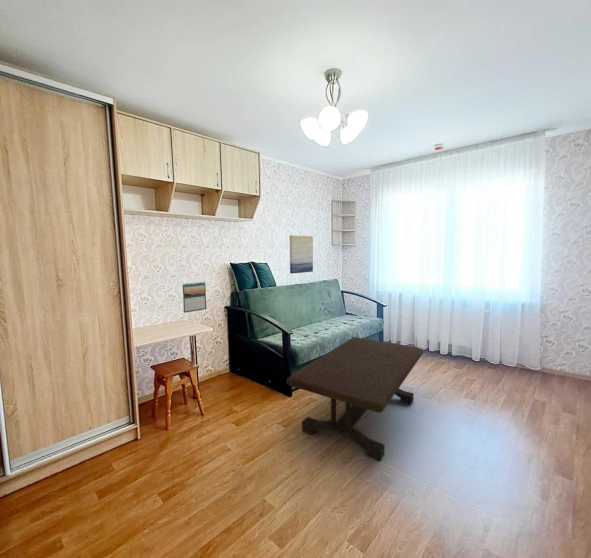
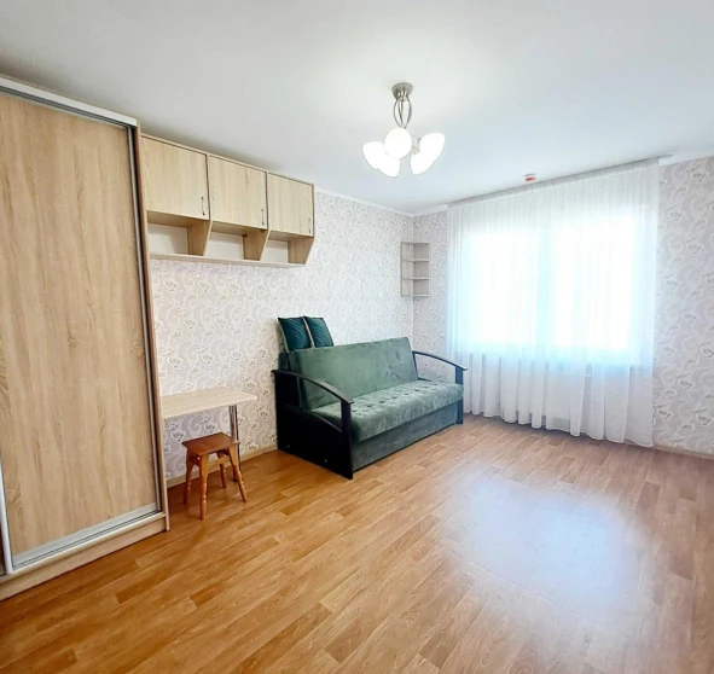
- wall art (301, 254)
- calendar (194, 296)
- coffee table (362, 388)
